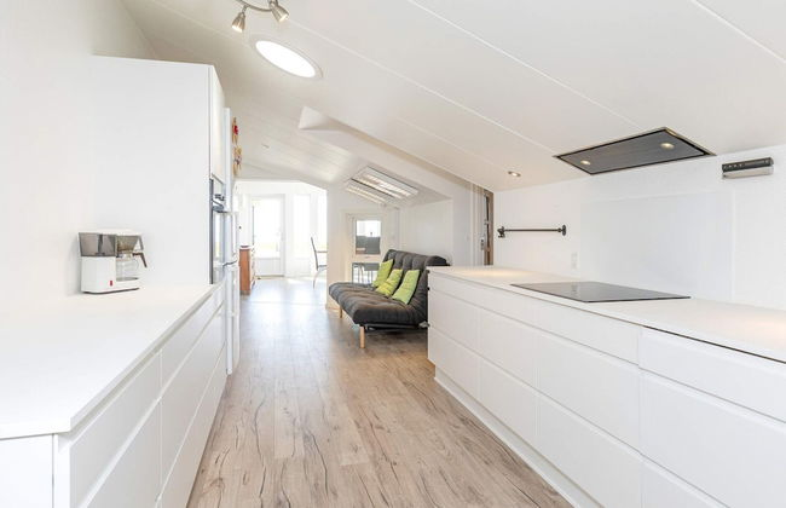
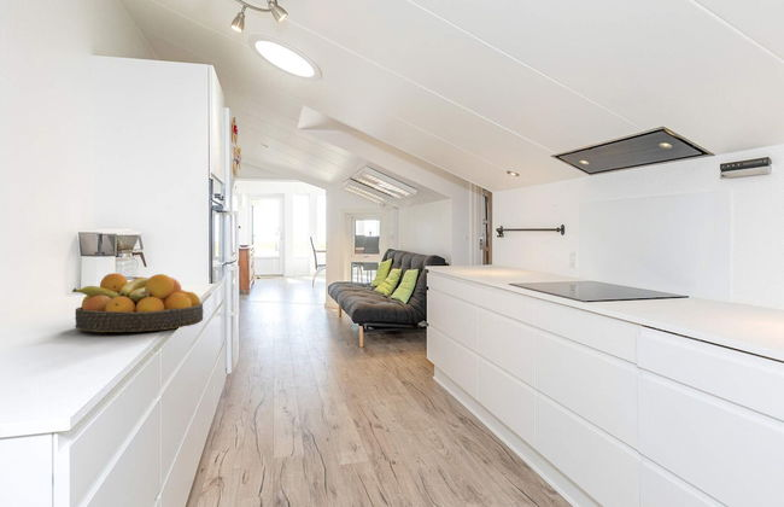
+ fruit bowl (142, 298)
